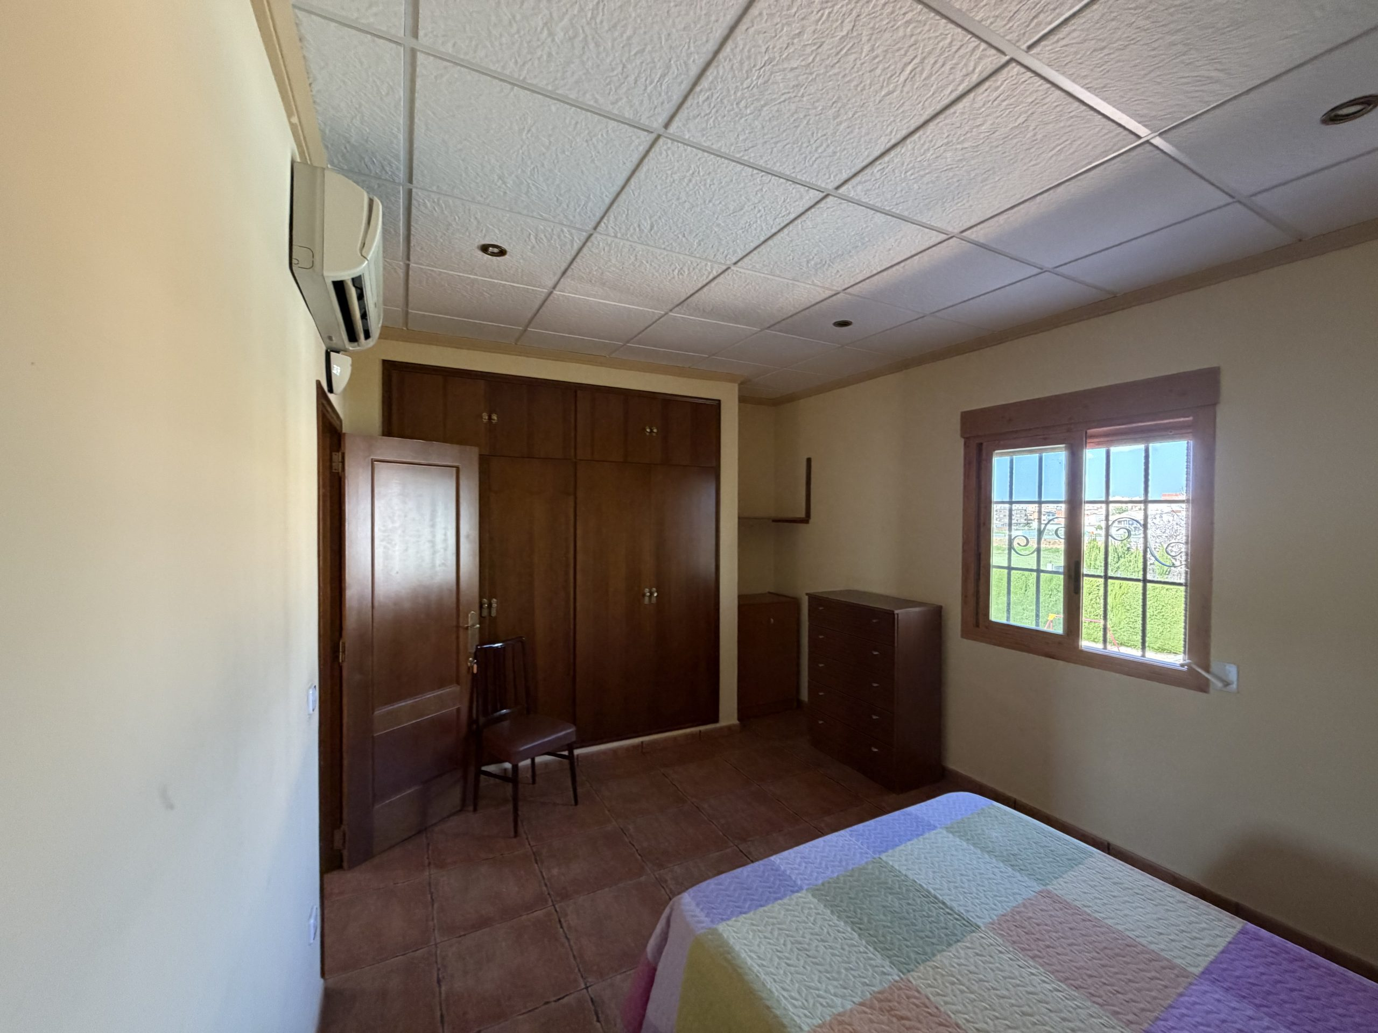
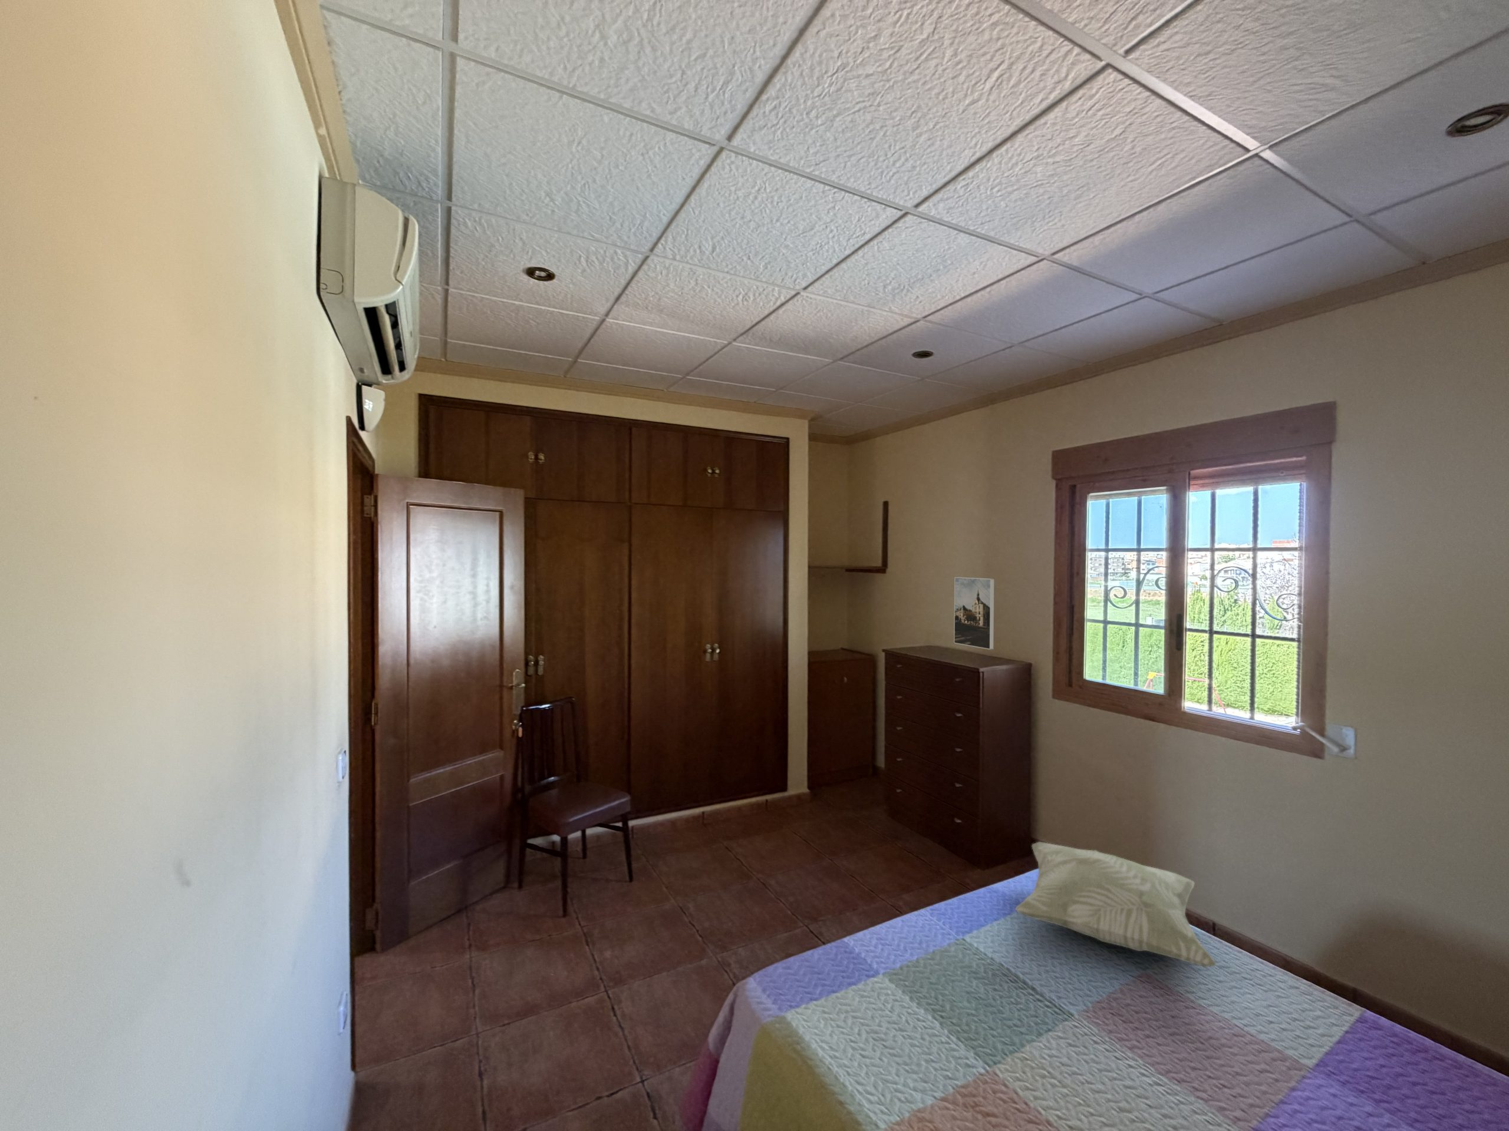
+ decorative pillow (1109, 895)
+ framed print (973, 612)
